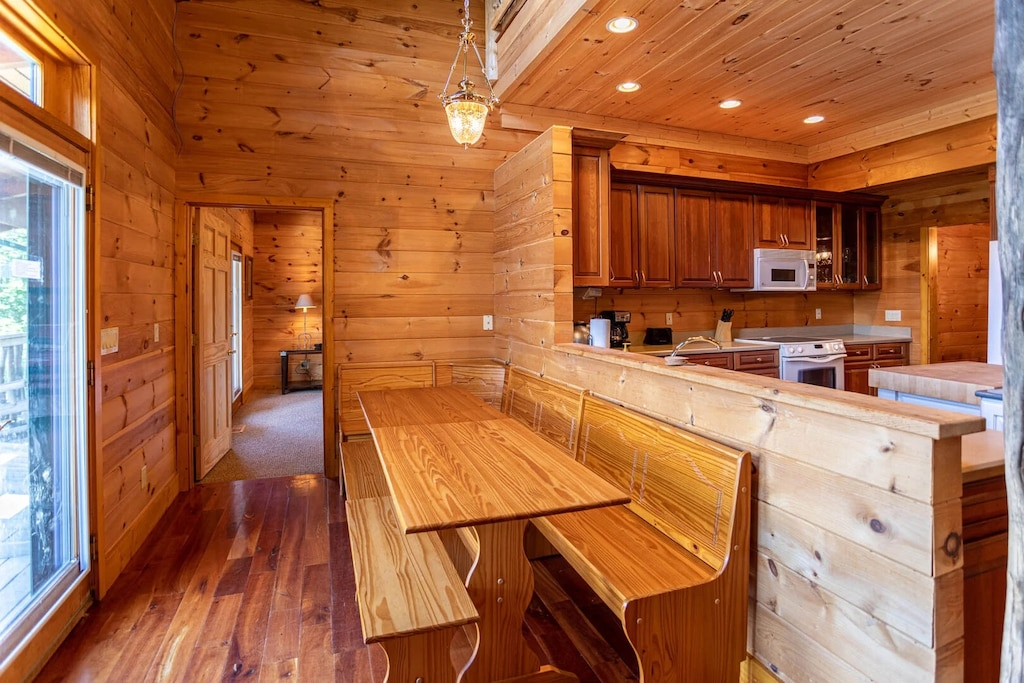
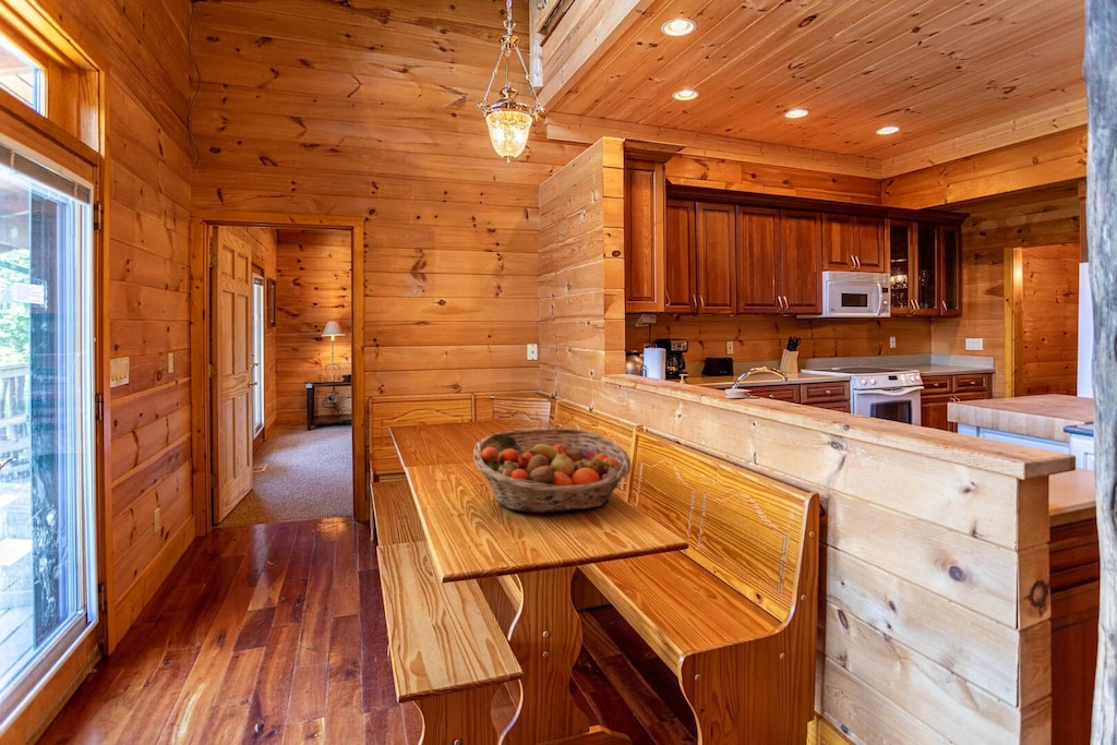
+ fruit basket (552, 467)
